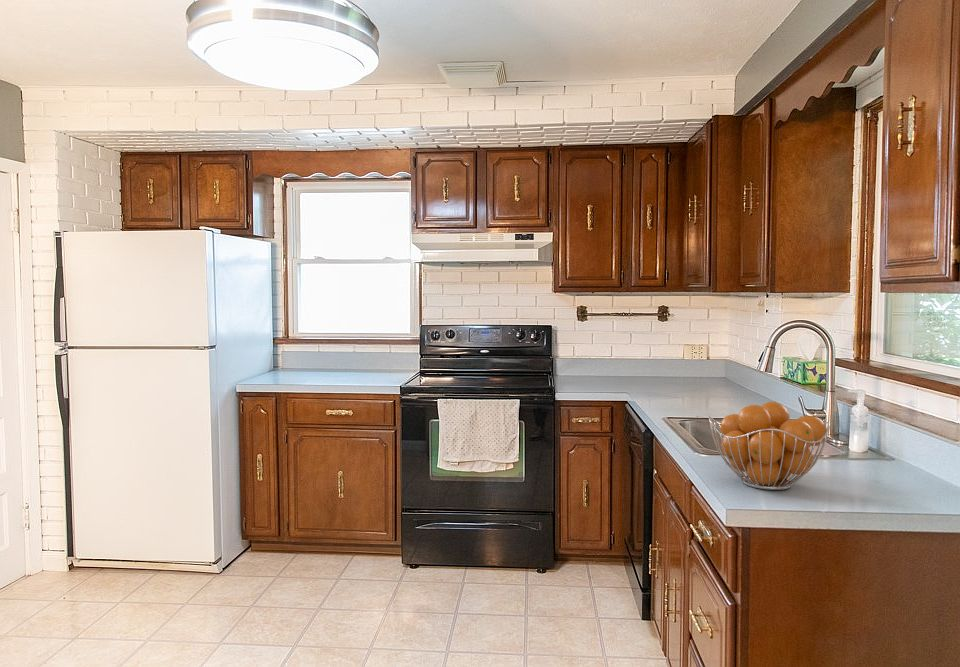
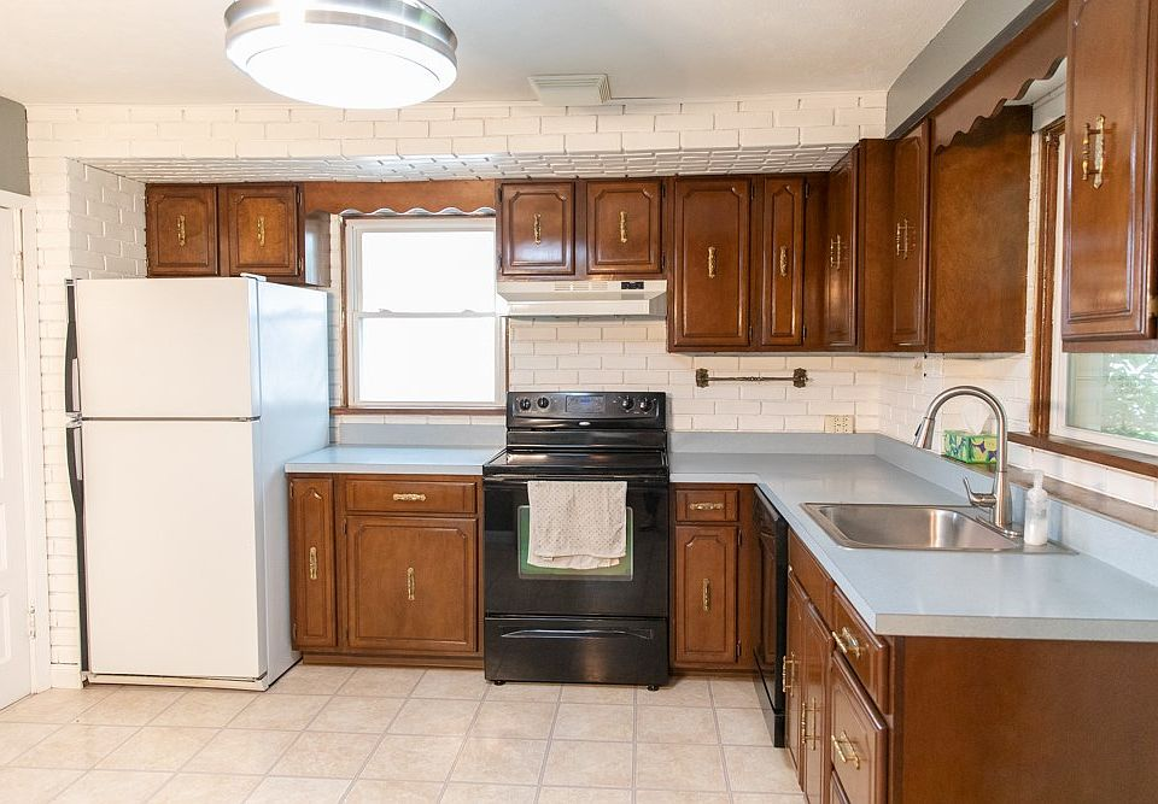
- fruit basket (767, 443)
